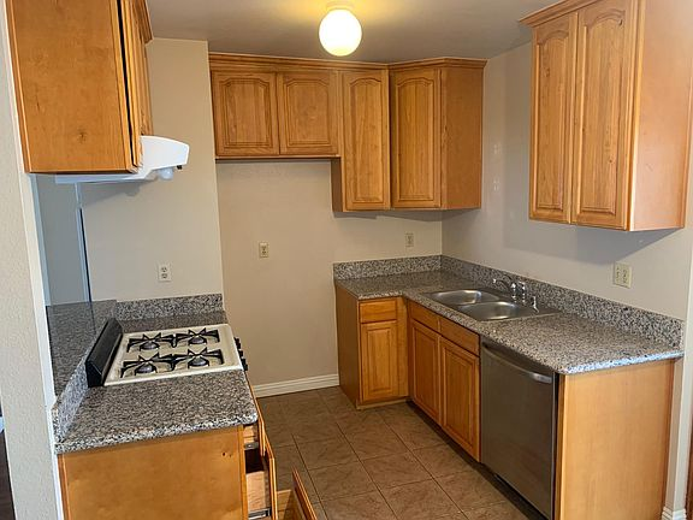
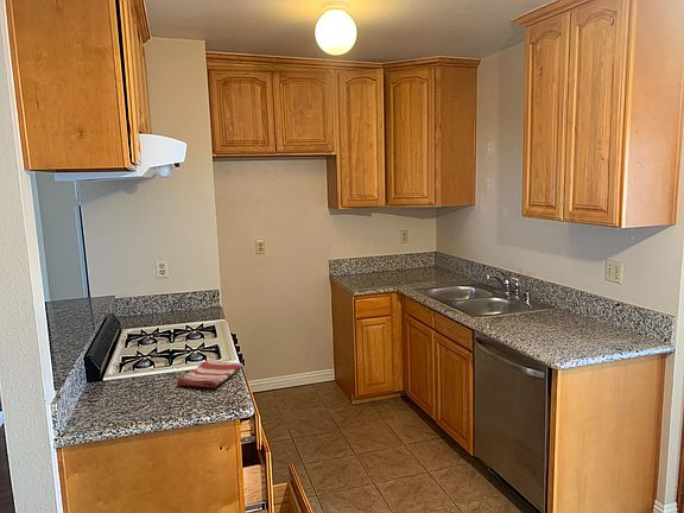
+ dish towel (211, 372)
